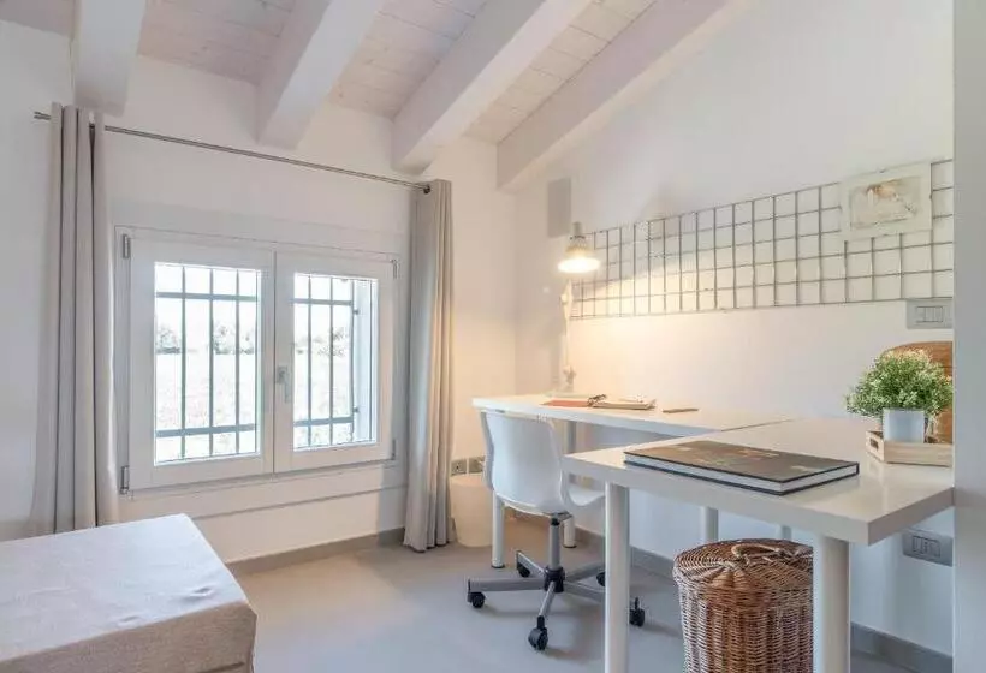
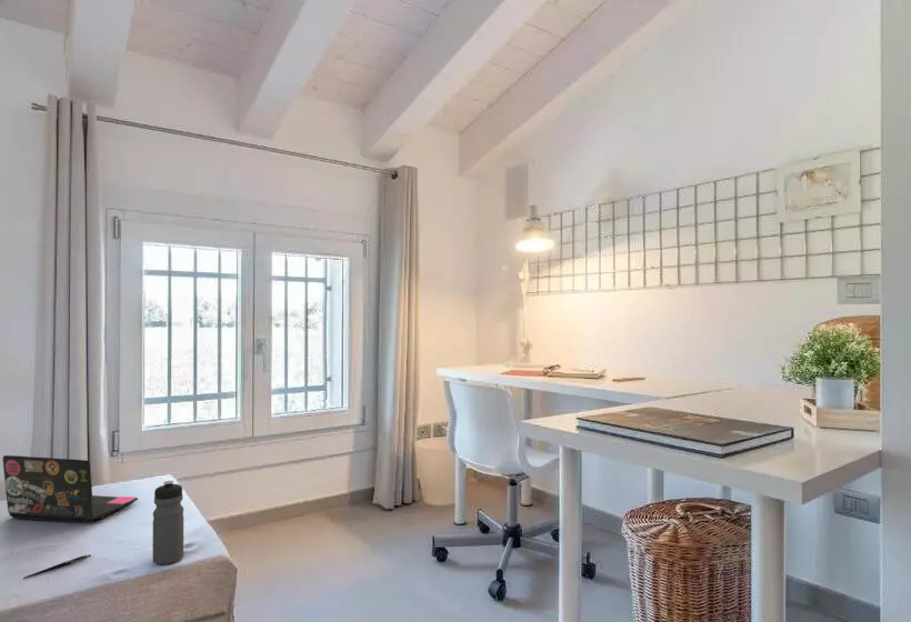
+ laptop (73, 480)
+ water bottle (168, 520)
+ pen (58, 565)
